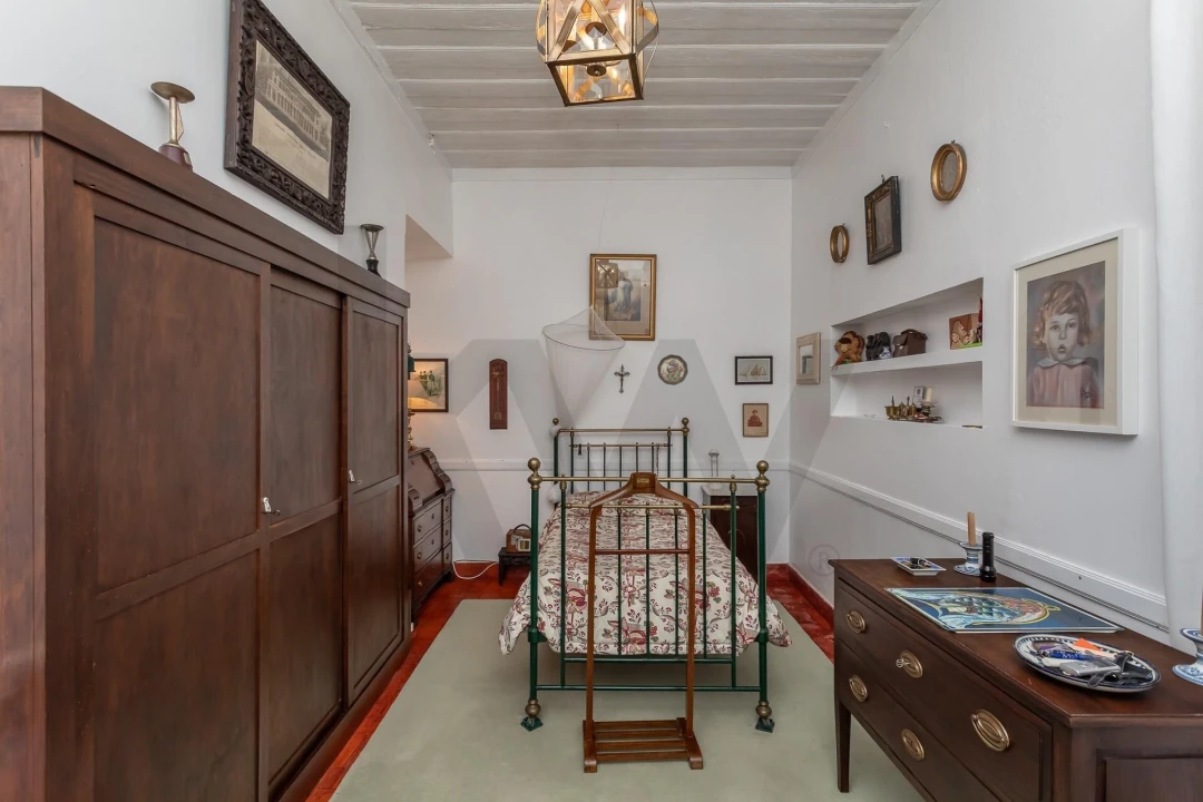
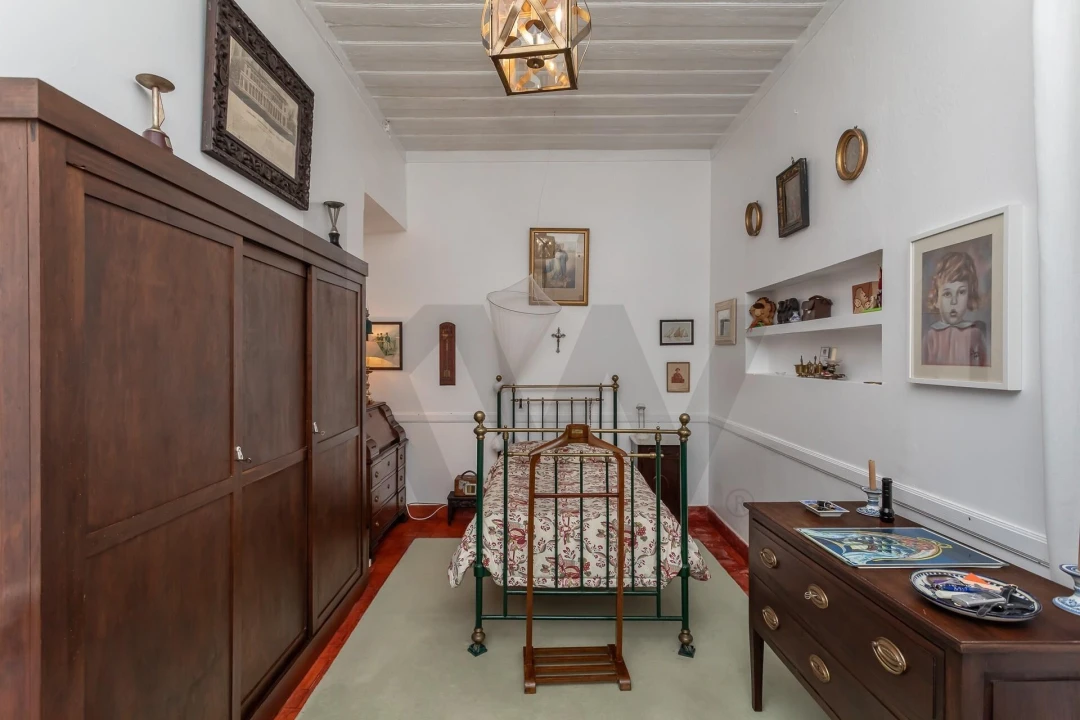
- decorative plate (672, 370)
